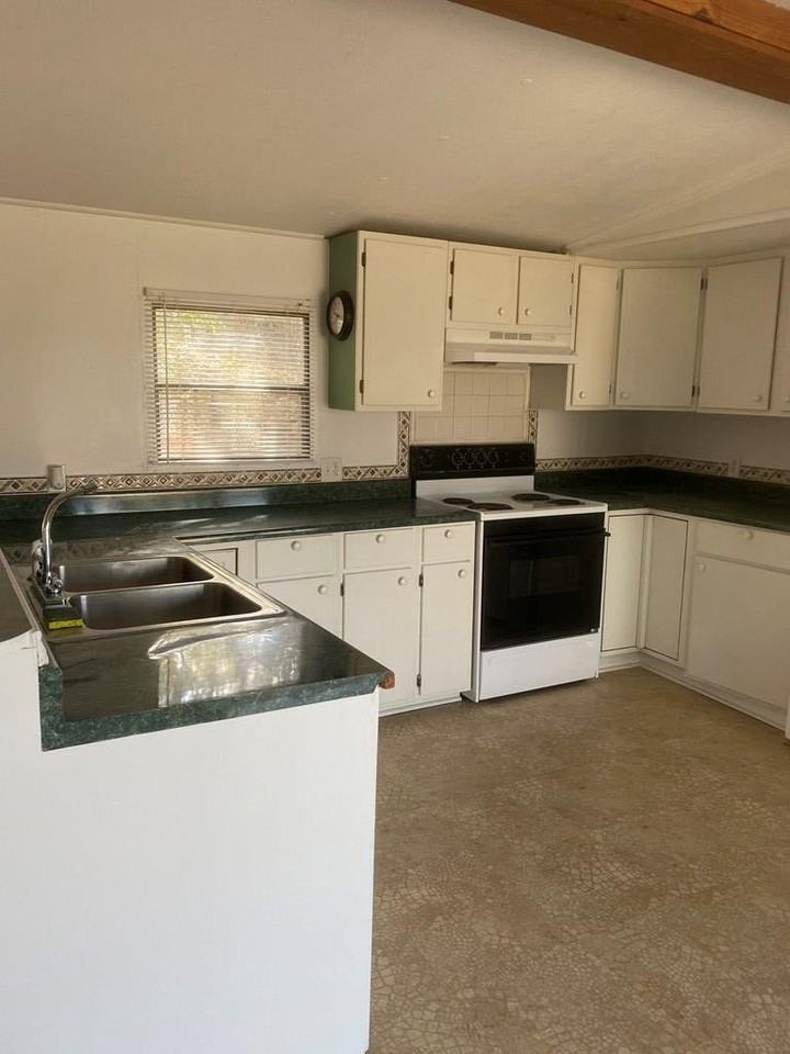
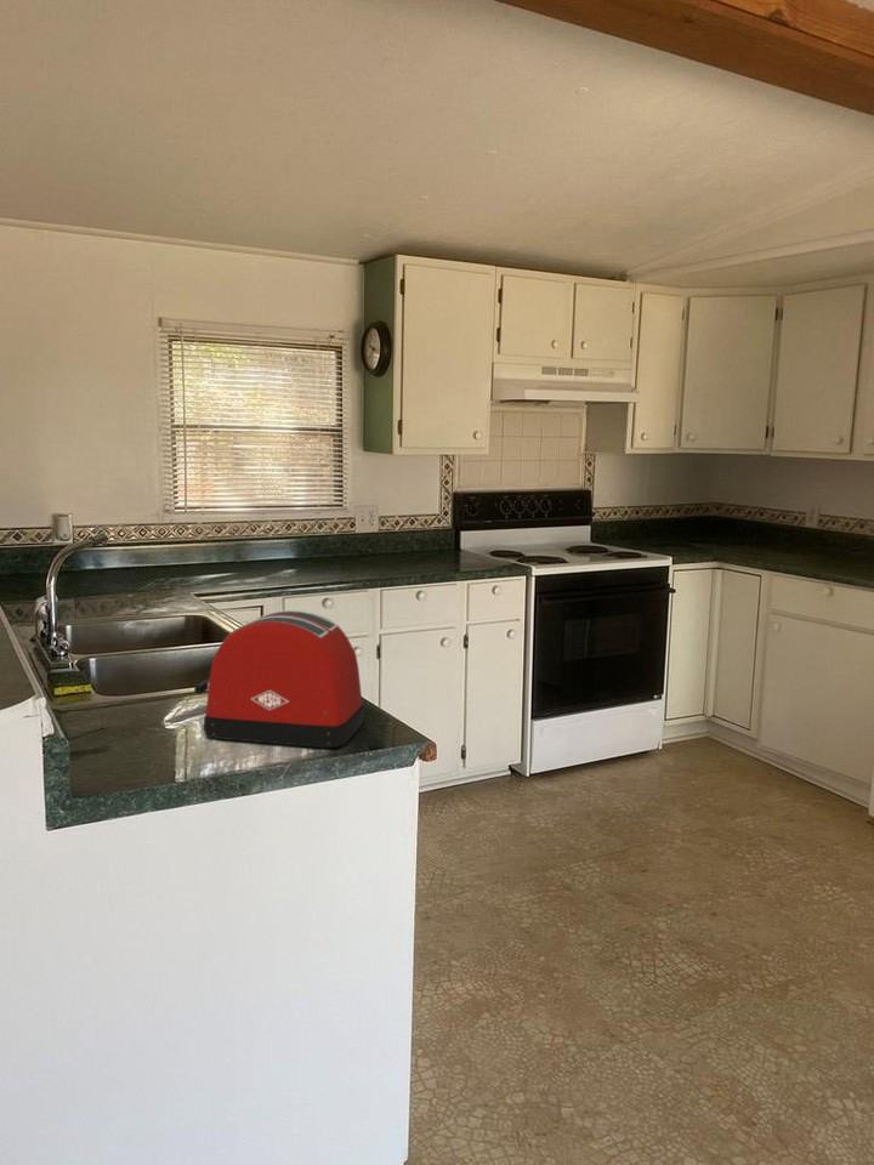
+ toaster (285, 672)
